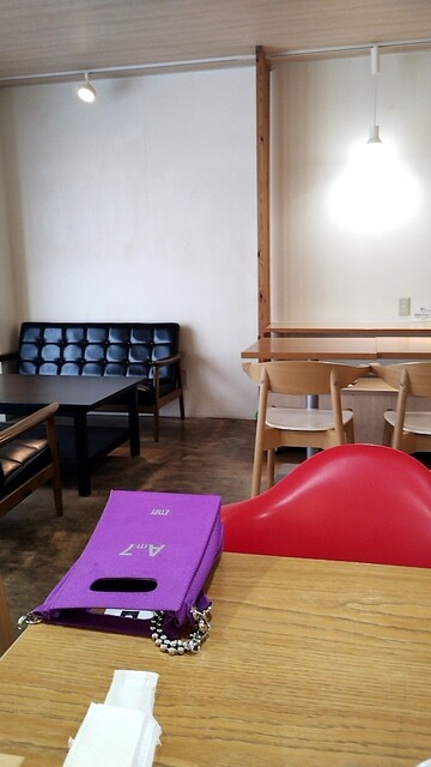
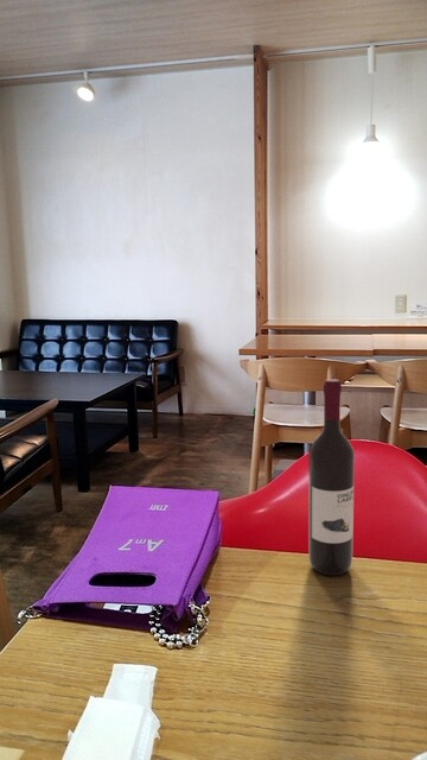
+ wine bottle (331, 476)
